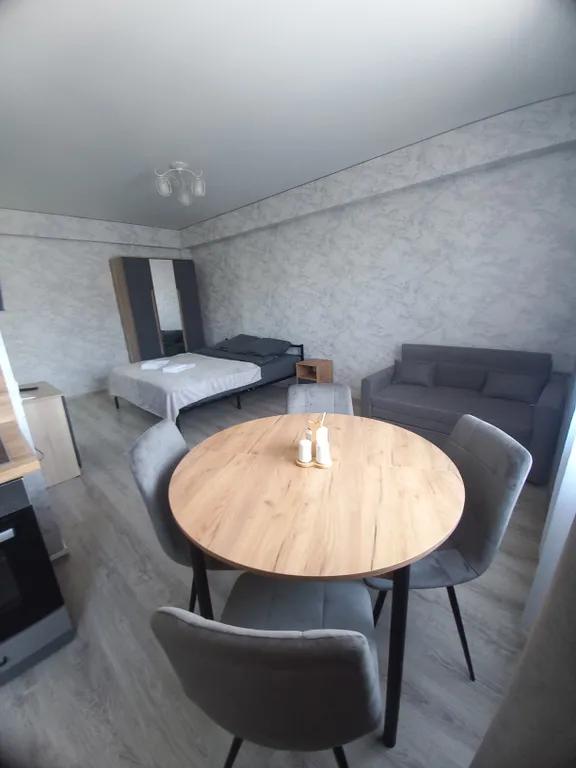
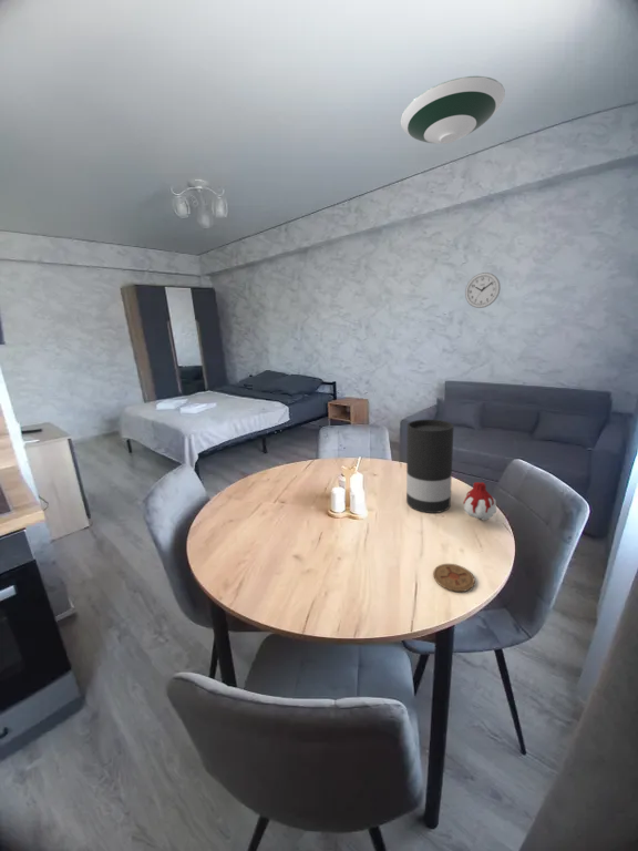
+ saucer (449, 125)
+ wall clock (482, 290)
+ candle (478, 502)
+ coaster (453, 576)
+ vase (429, 464)
